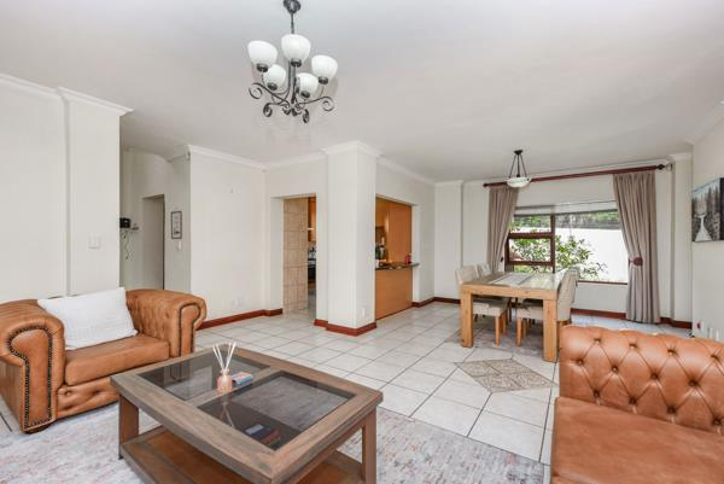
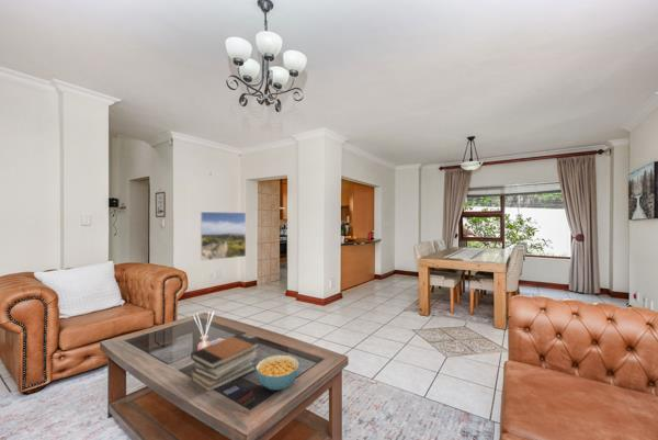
+ book stack (226, 360)
+ cereal bowl (277, 375)
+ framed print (224, 235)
